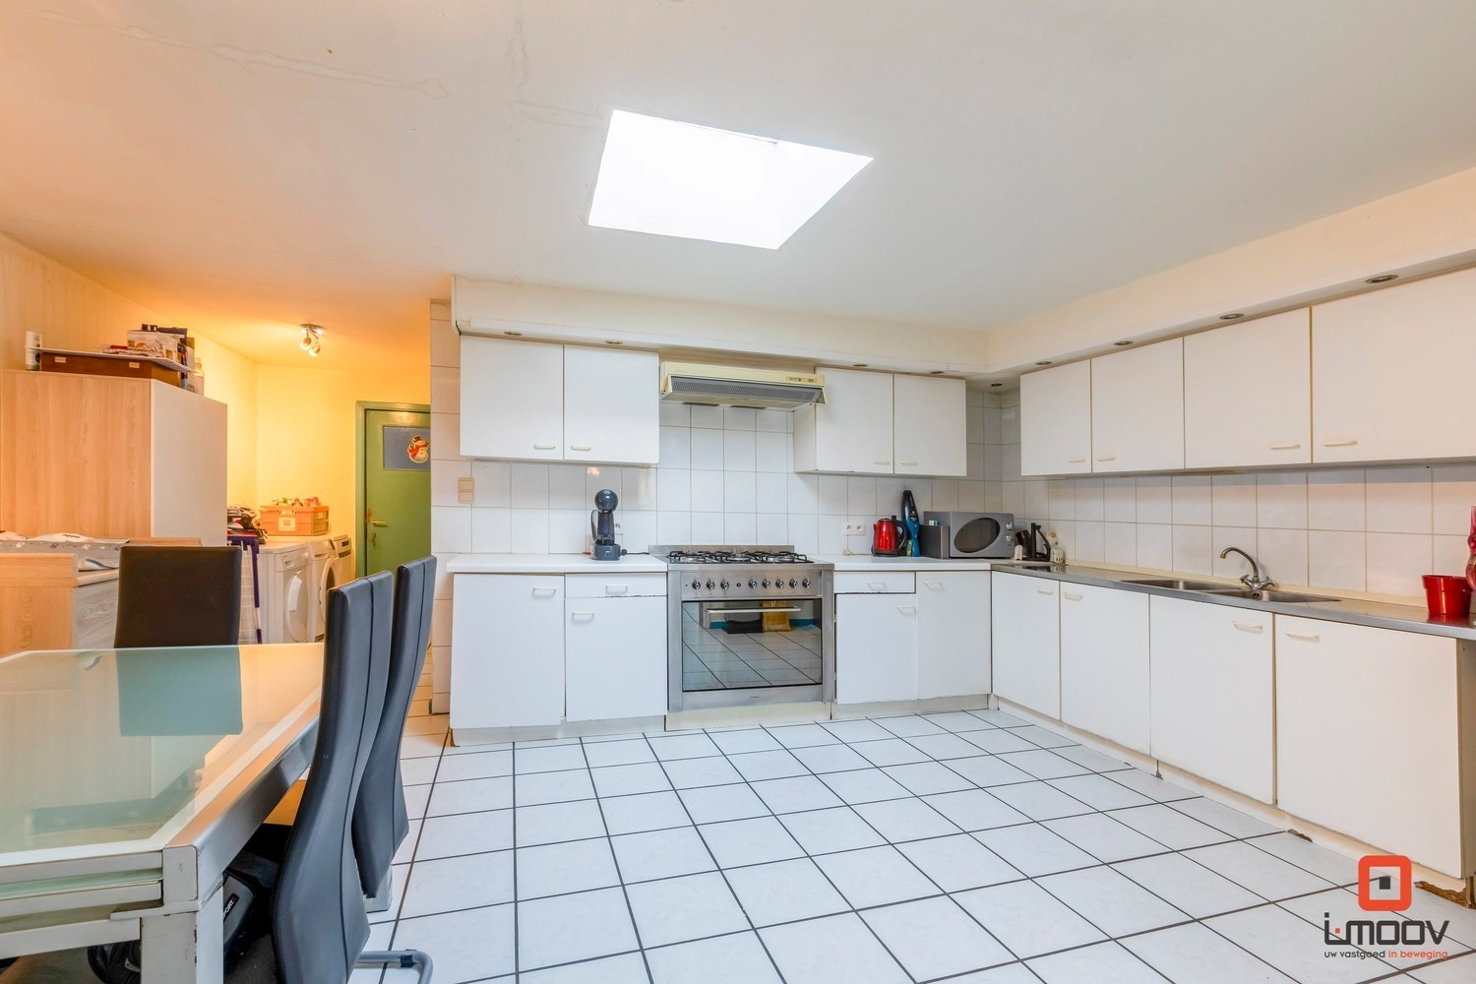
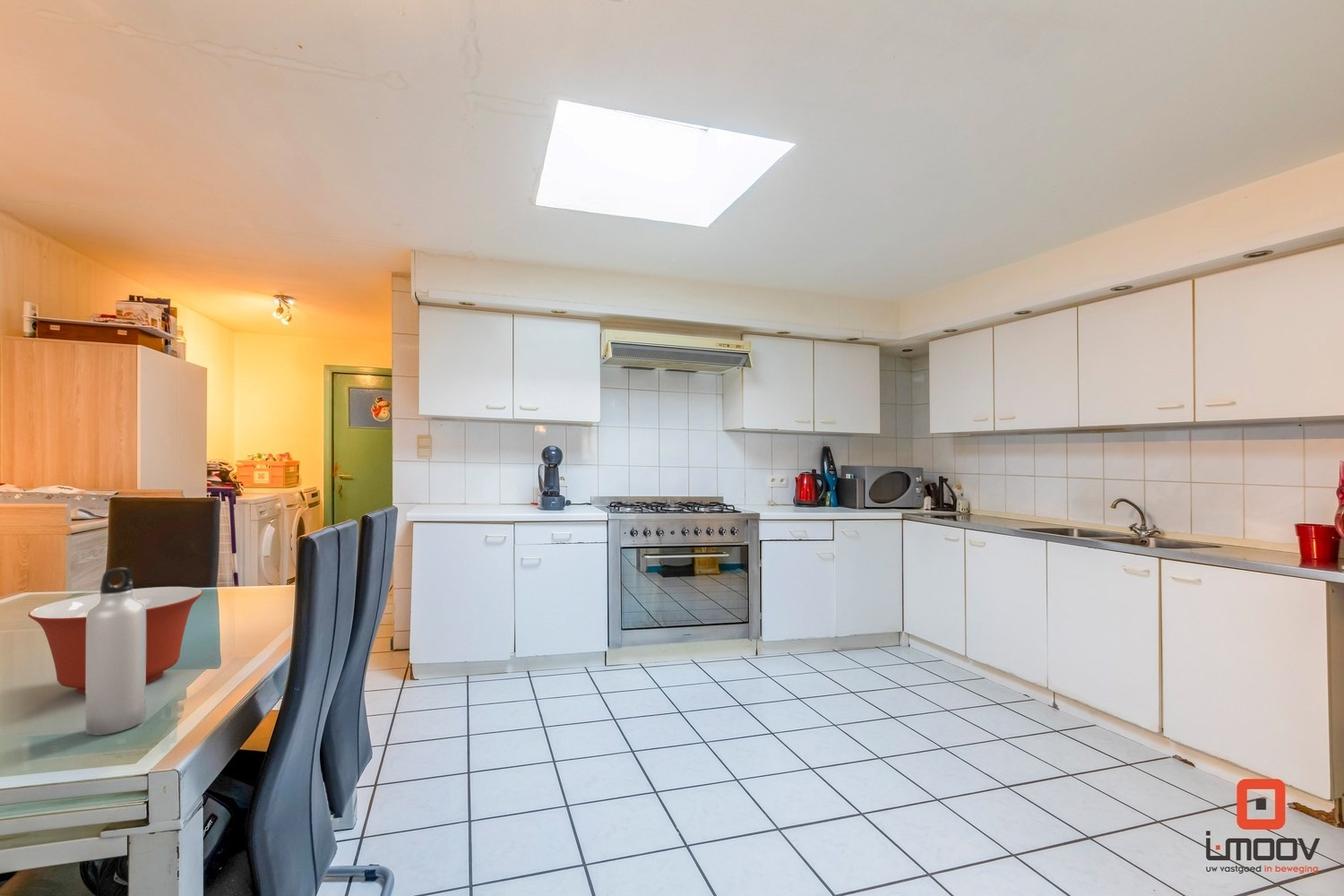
+ water bottle (116, 647)
+ mixing bowl (146, 641)
